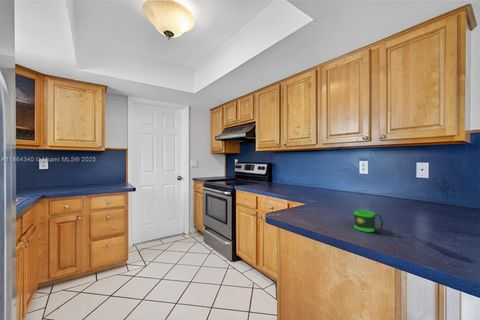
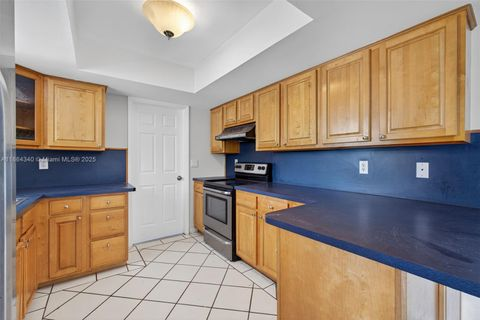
- mug (368, 221)
